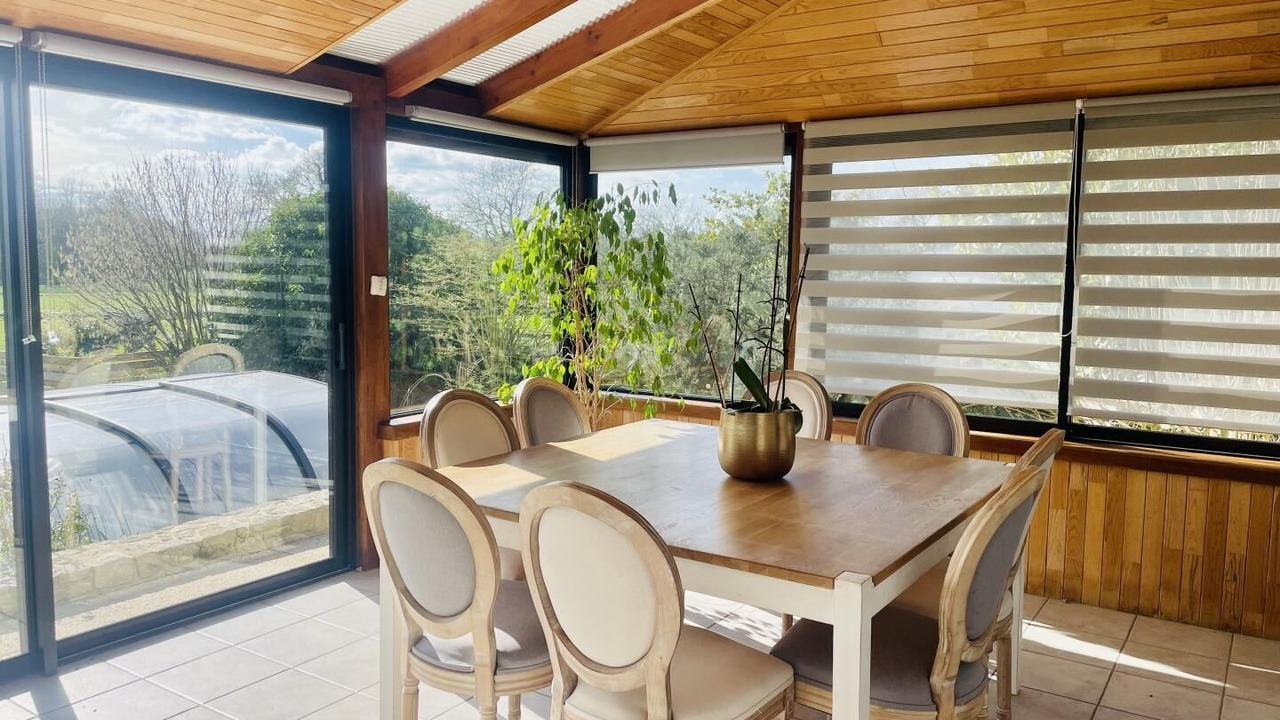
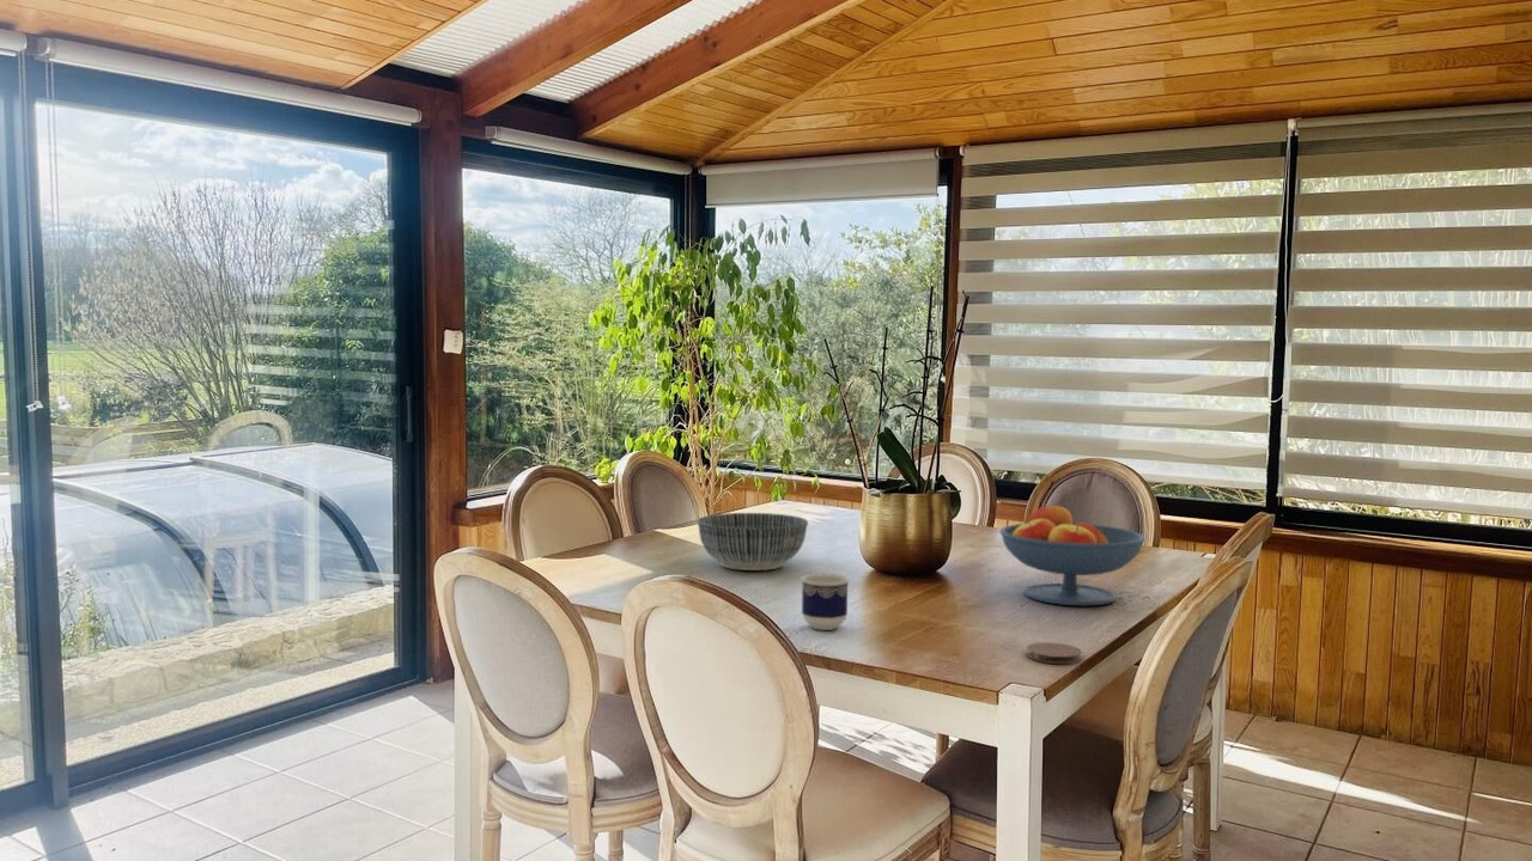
+ bowl (752, 542)
+ cup (826, 600)
+ coaster (1053, 653)
+ fruit bowl (1070, 552)
